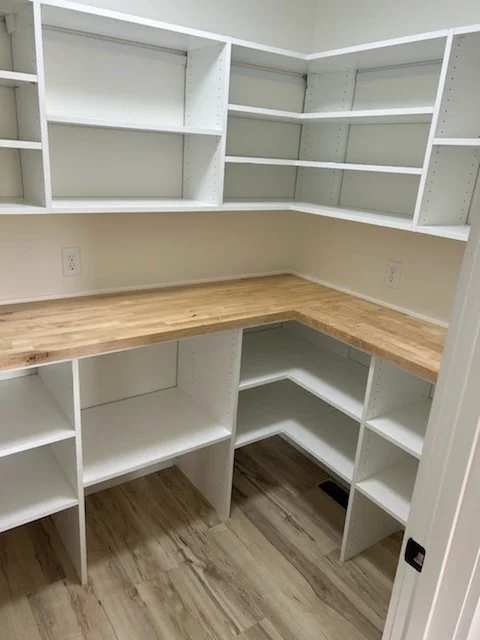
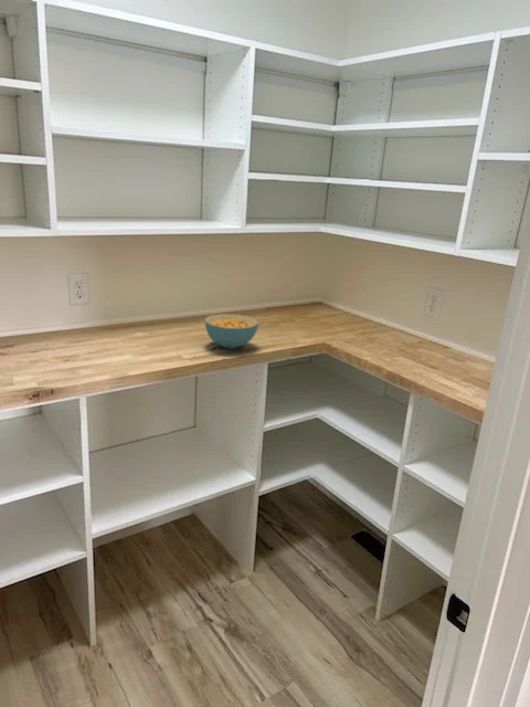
+ cereal bowl (231, 334)
